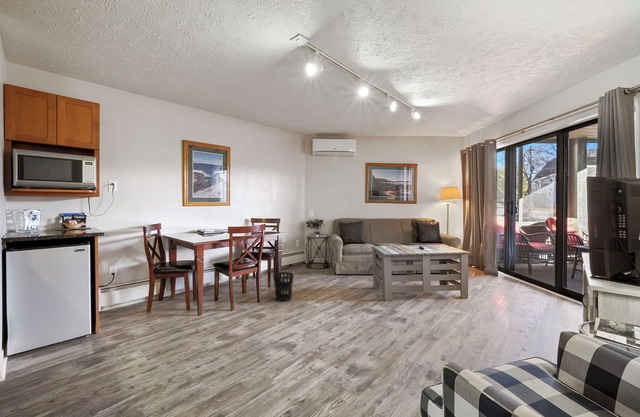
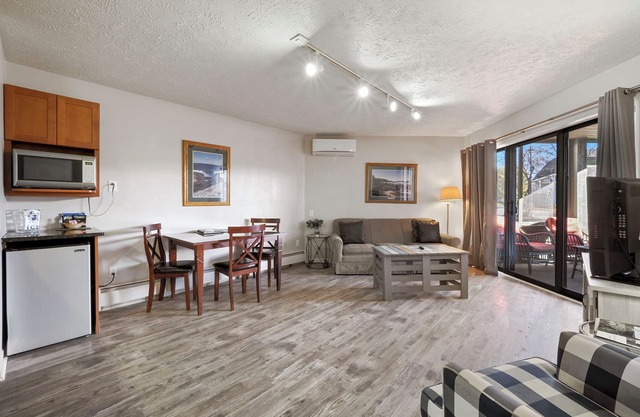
- wastebasket (283, 286)
